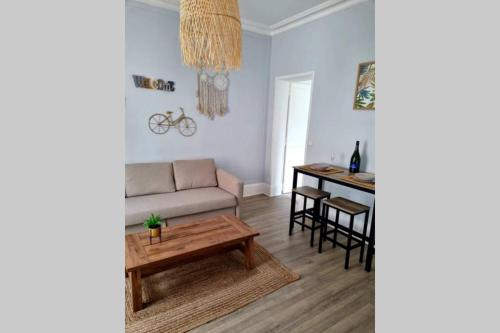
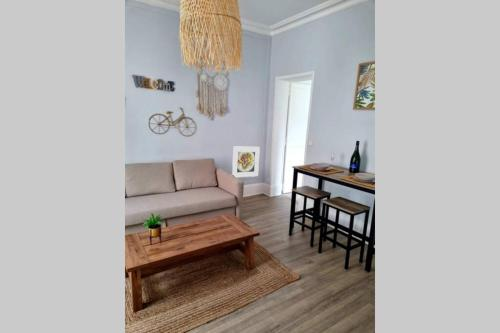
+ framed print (246, 161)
